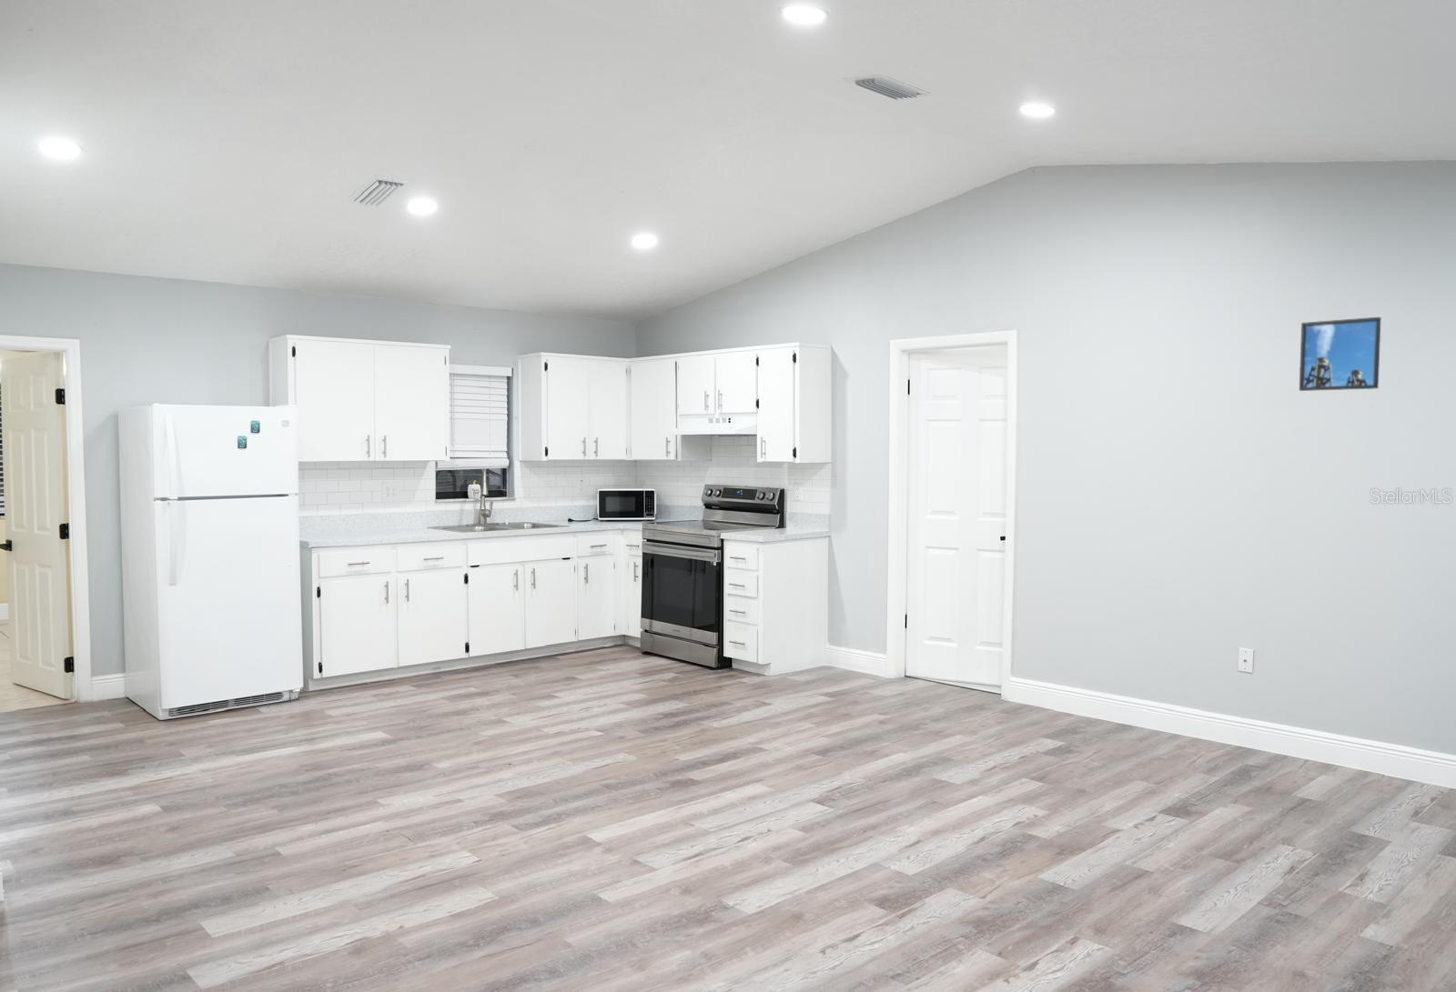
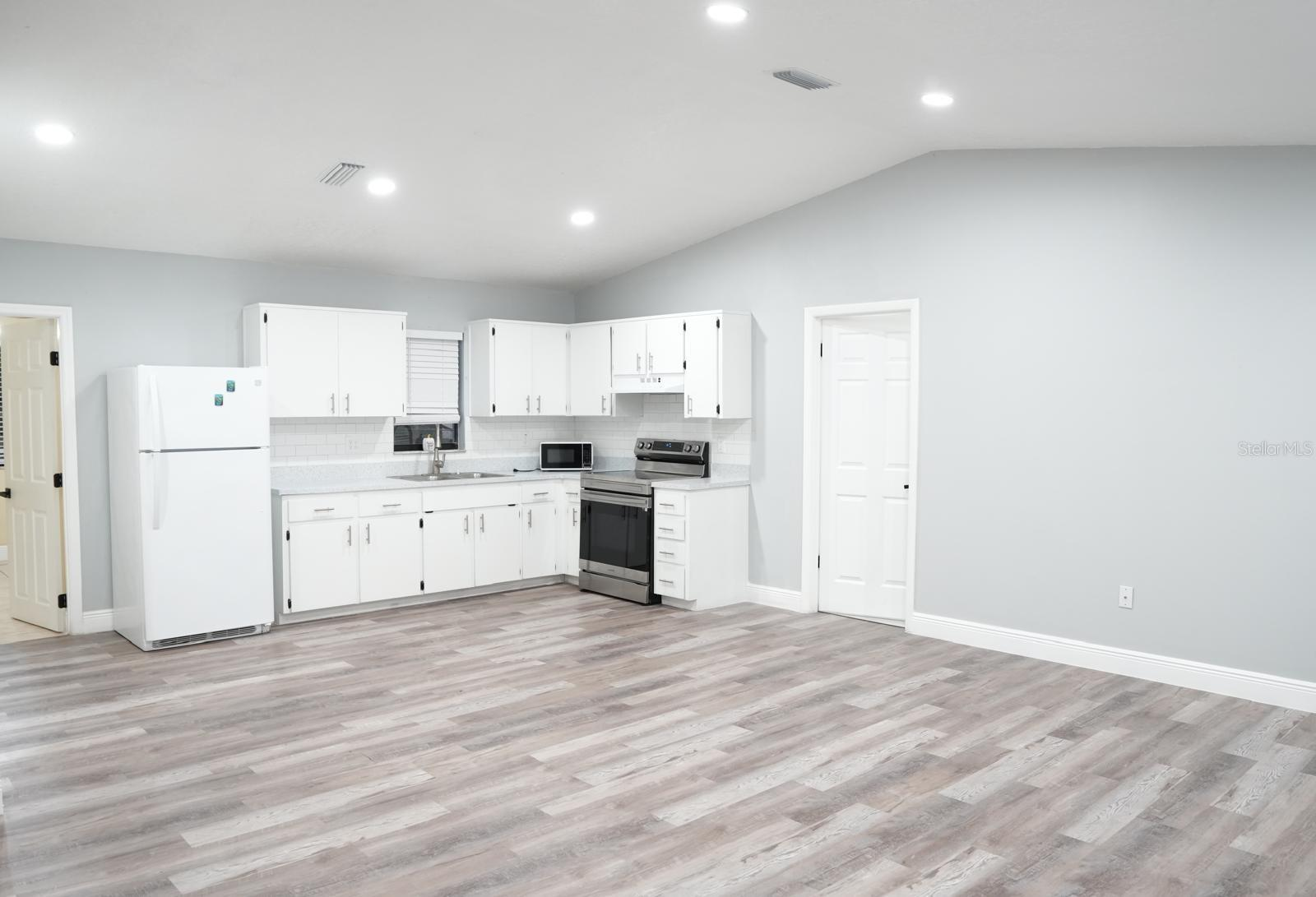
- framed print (1339, 355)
